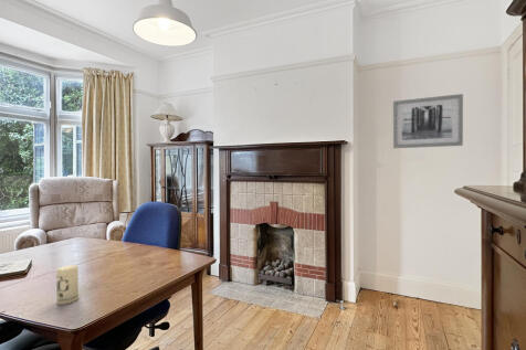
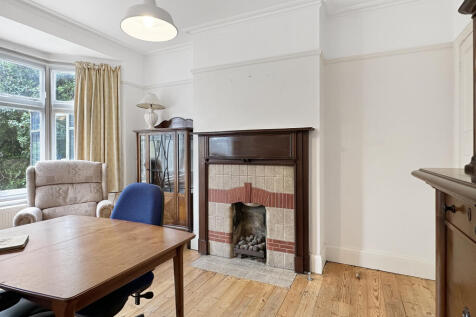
- candle (67, 284)
- wall art (425, 121)
